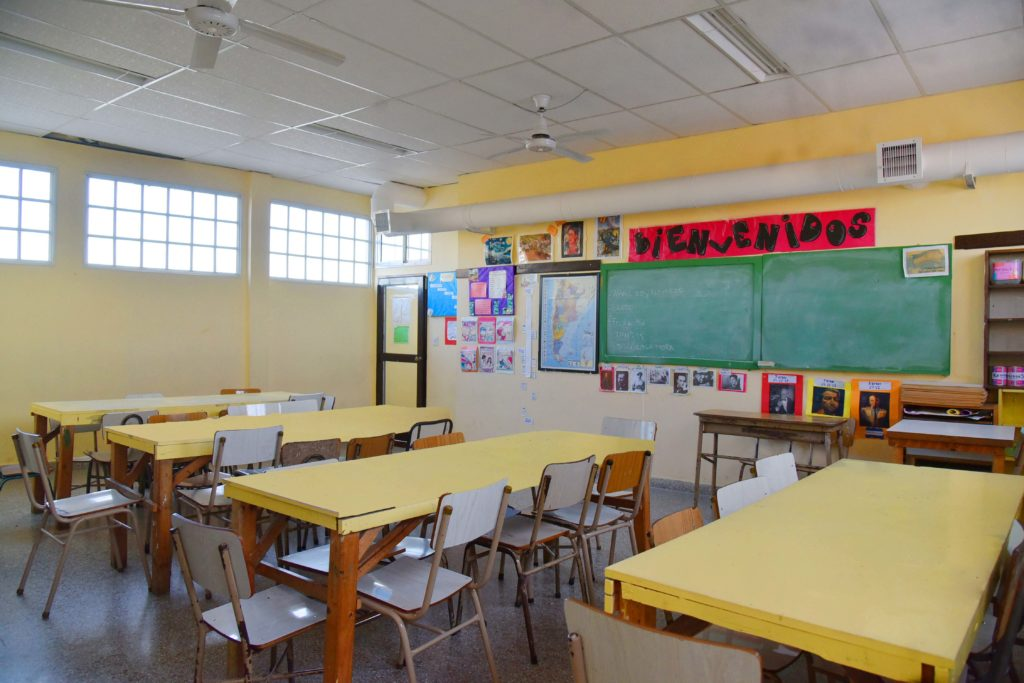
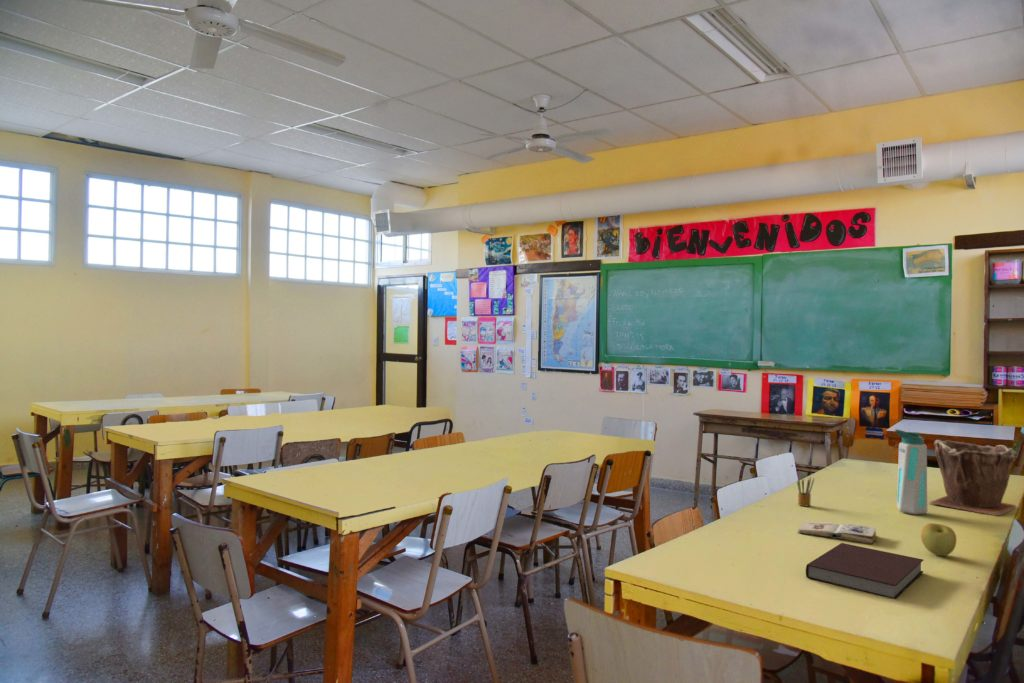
+ notebook (865, 568)
+ paperback book (842, 530)
+ plant pot (972, 474)
+ water bottle (910, 471)
+ pencil box (803, 491)
+ apple (938, 539)
